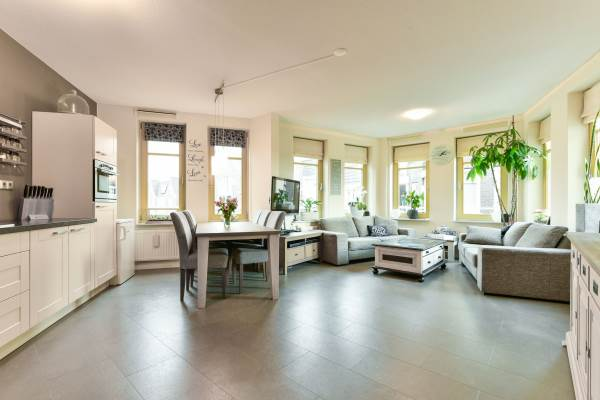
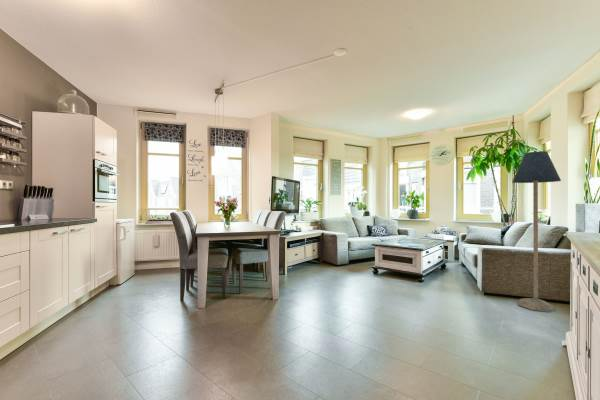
+ floor lamp (535, 229)
